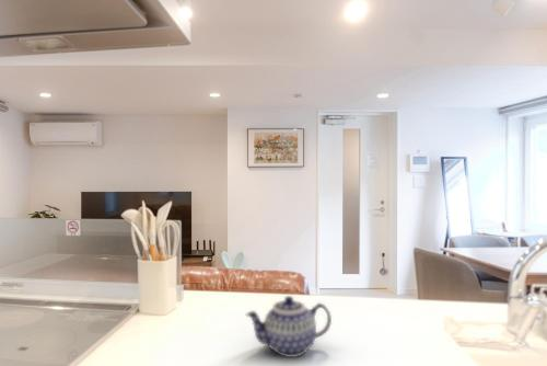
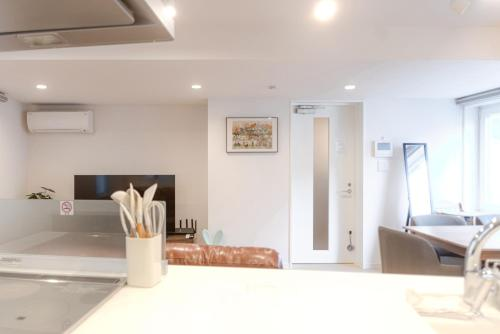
- teapot (289, 322)
